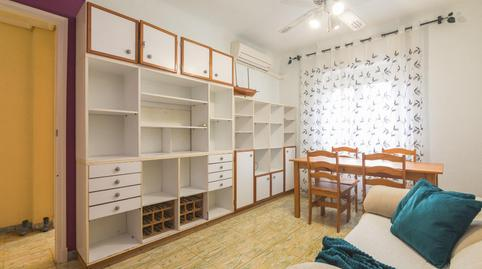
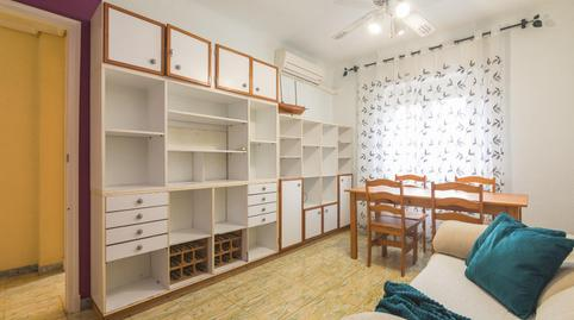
- boots (27, 226)
